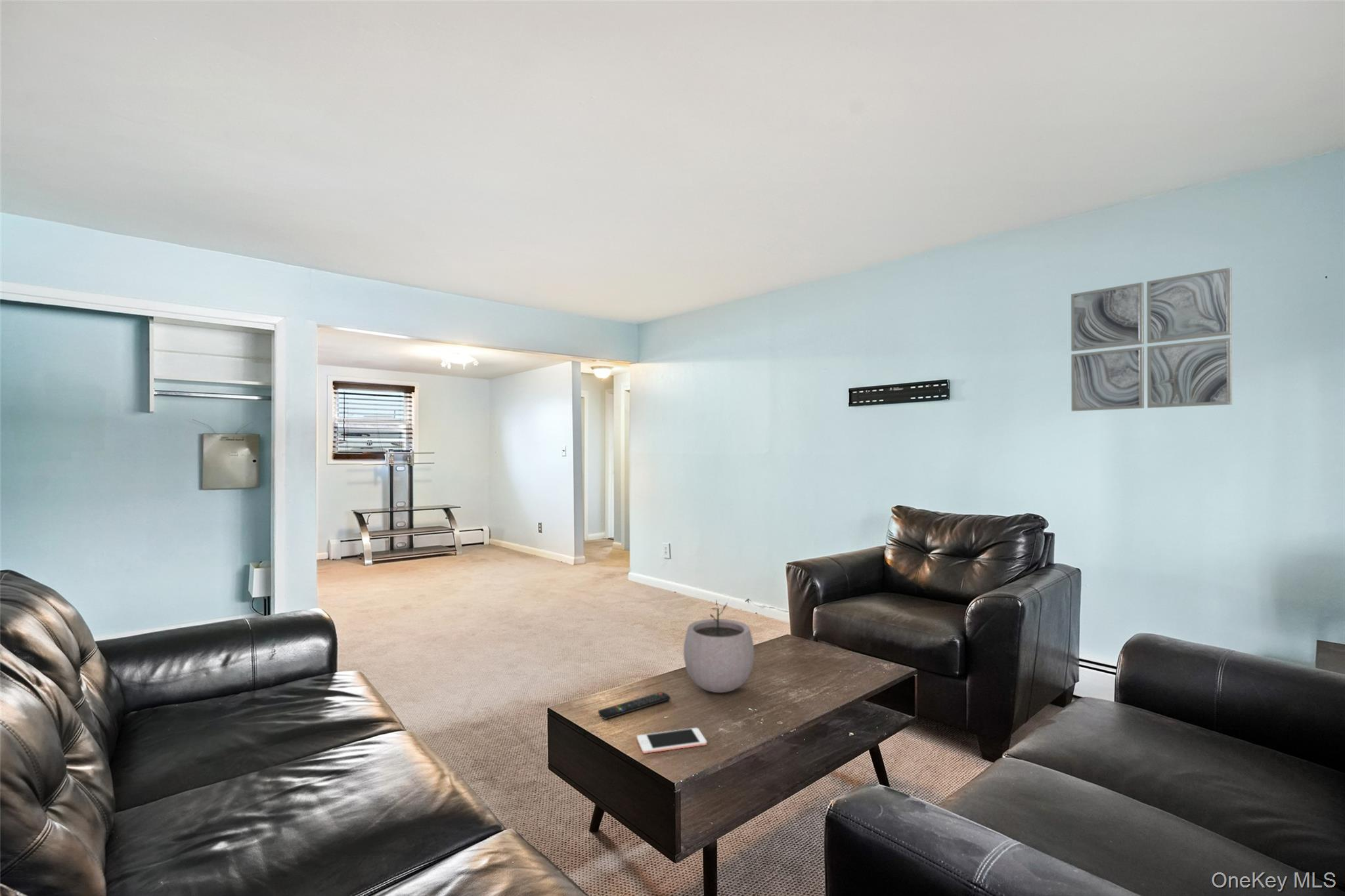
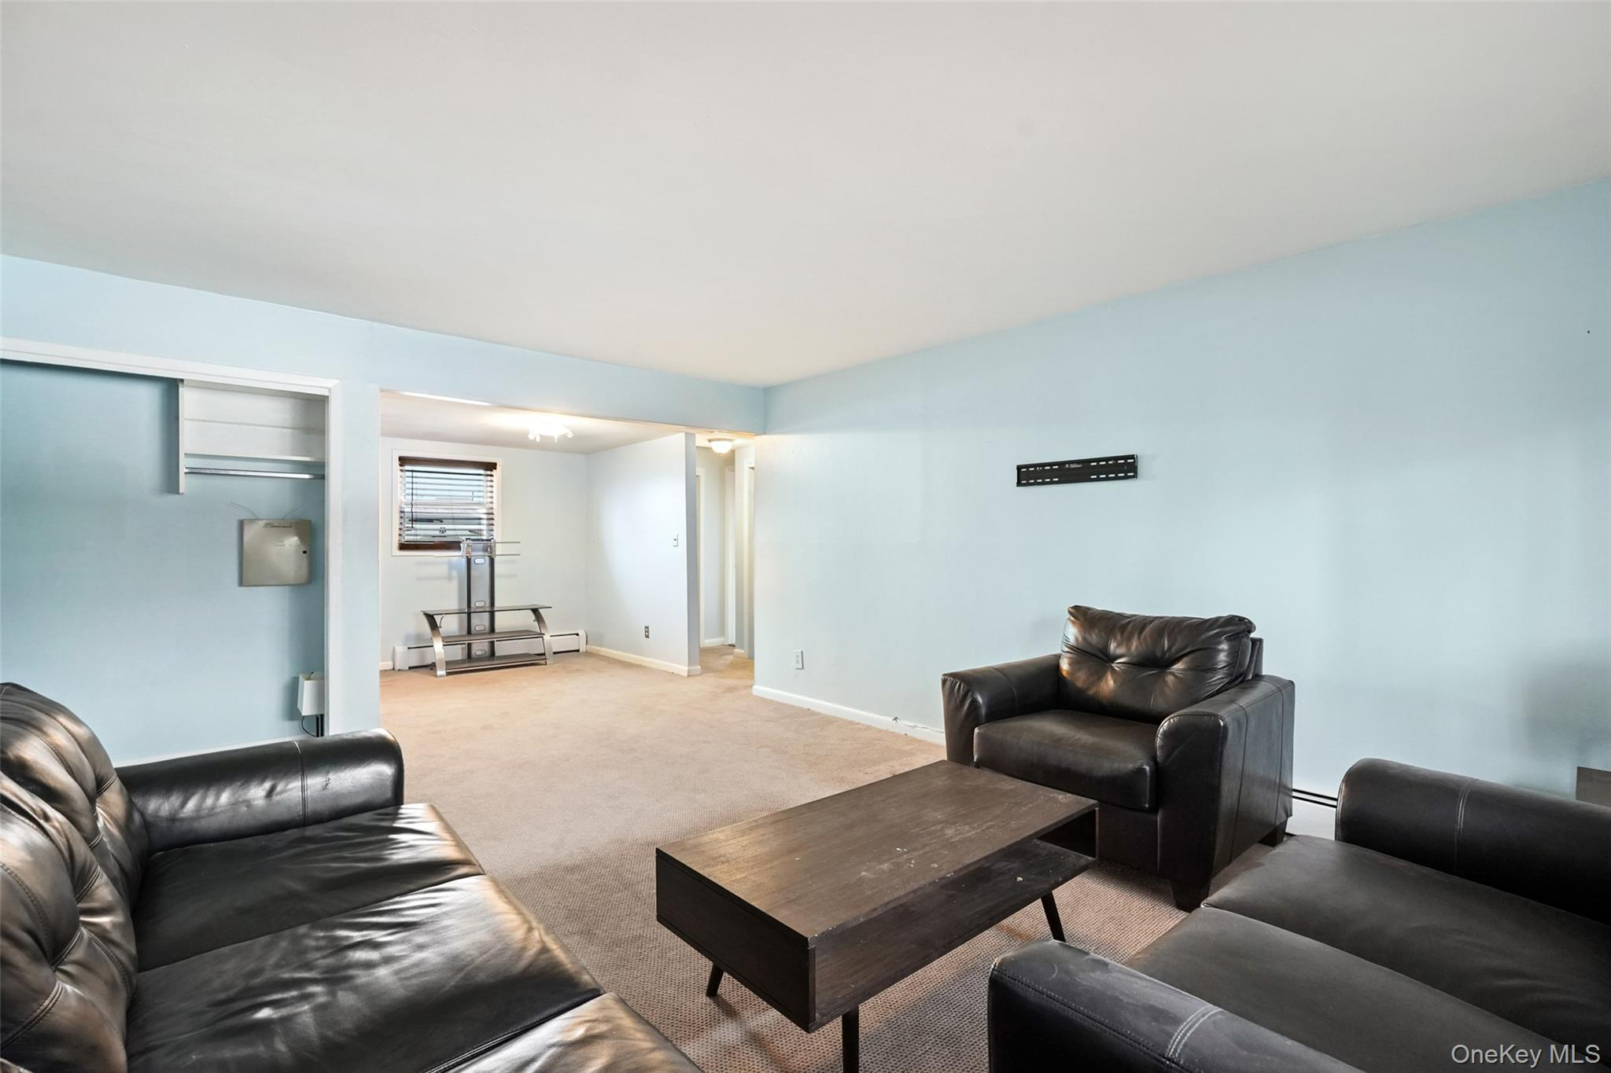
- wall art (1143, 343)
- remote control (636, 705)
- cell phone (671, 740)
- plant pot (718, 644)
